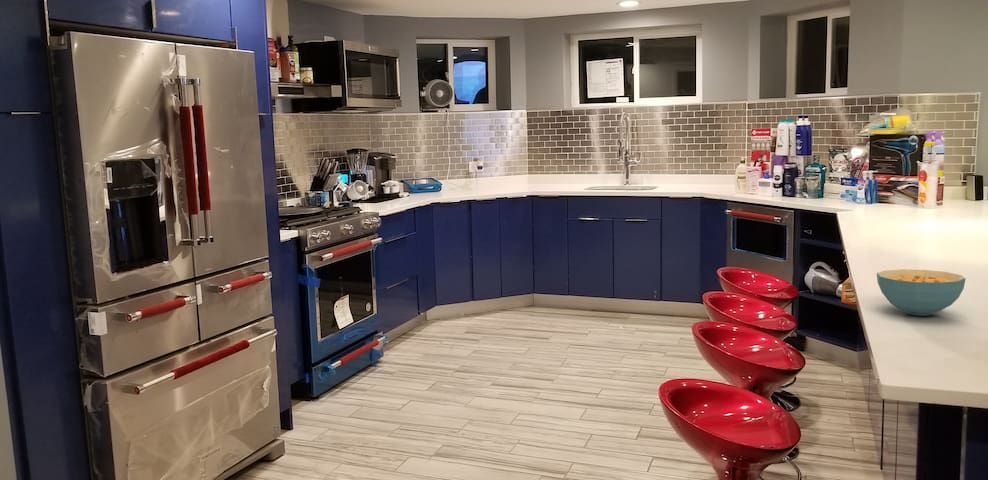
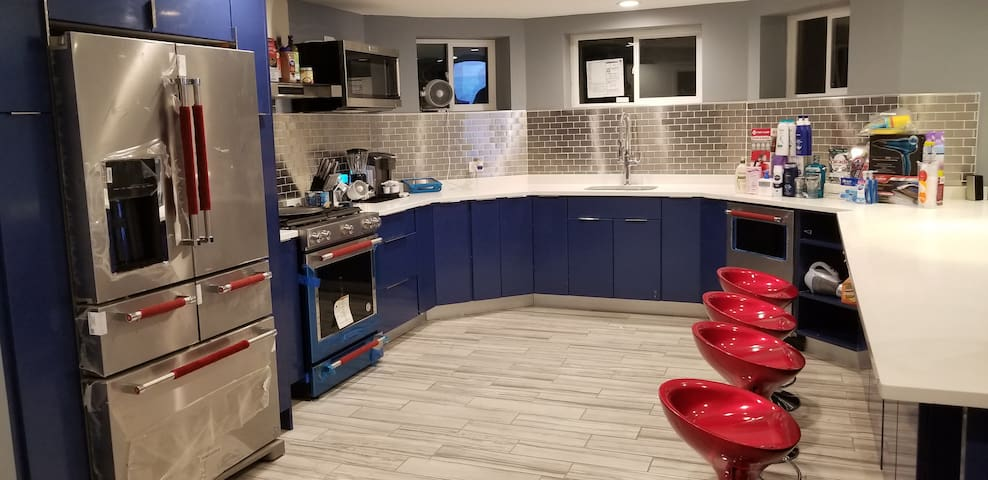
- cereal bowl (919, 294)
